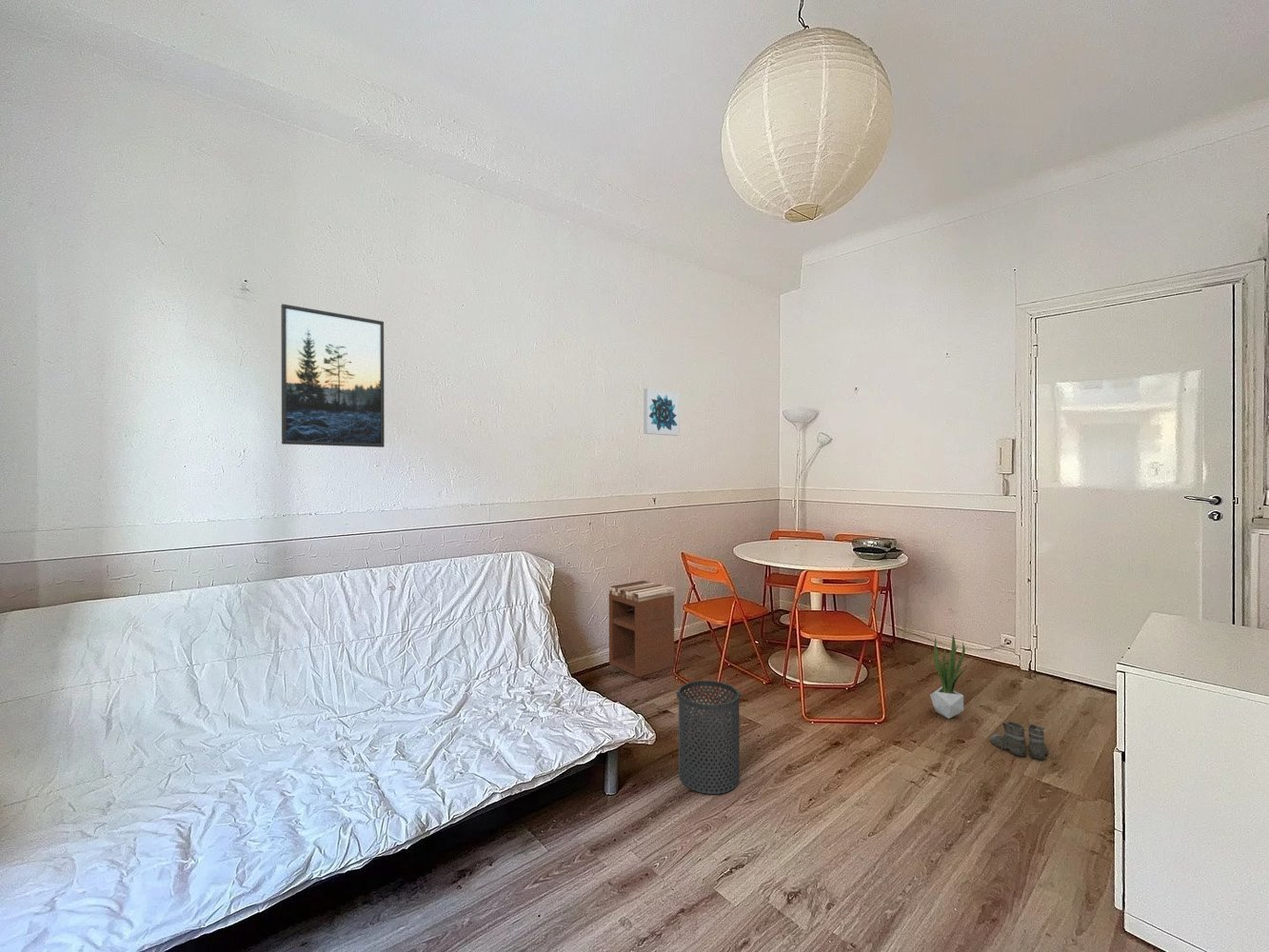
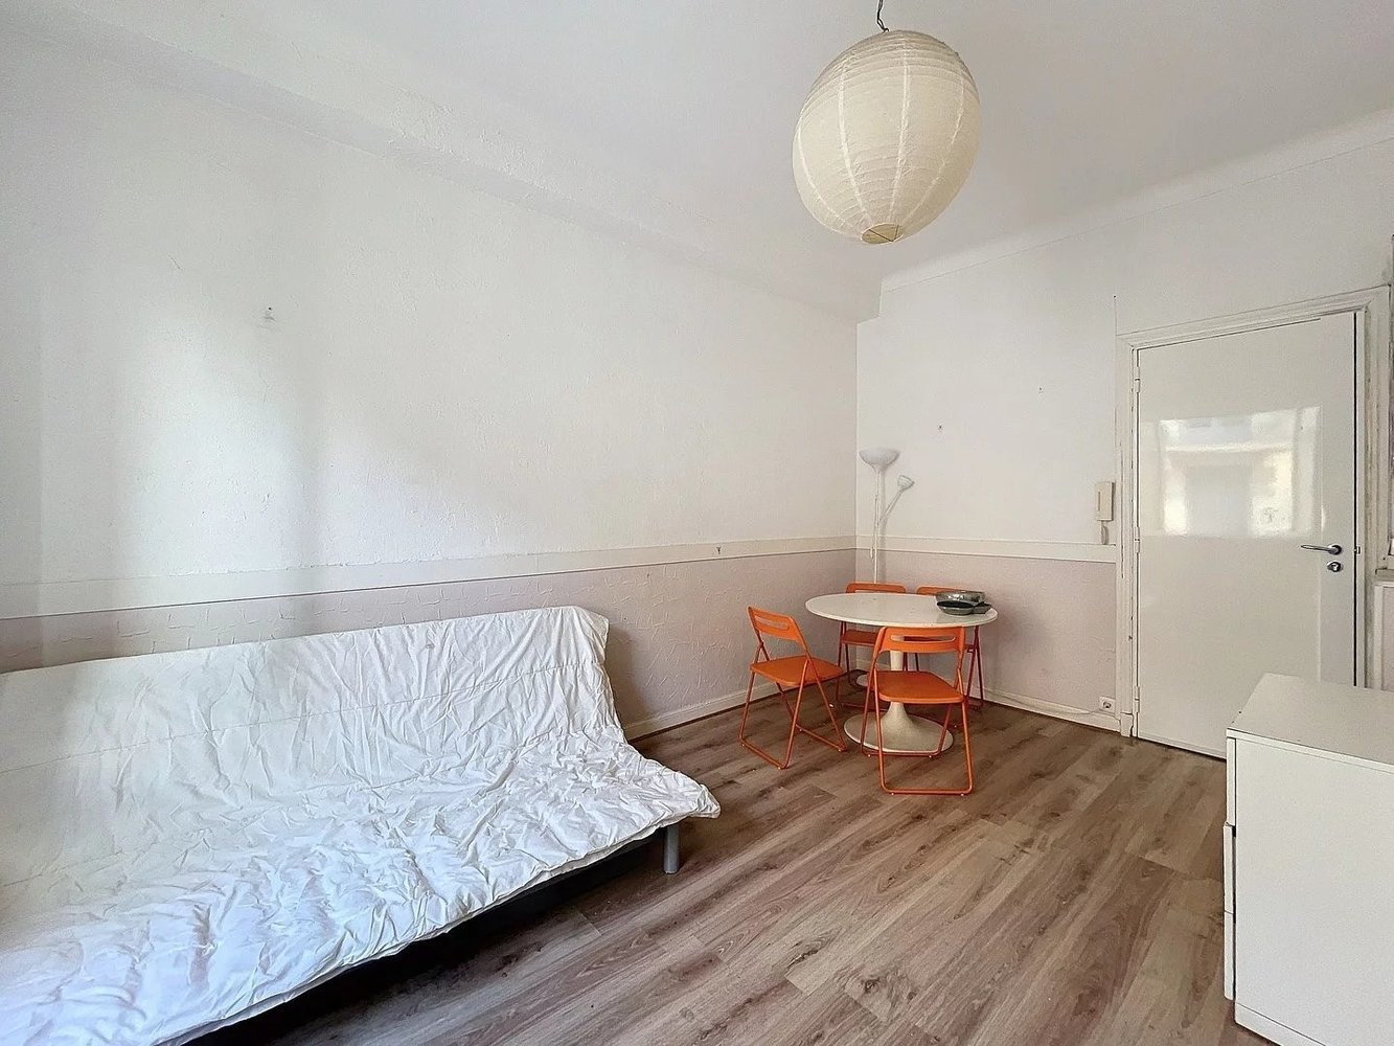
- trash can (708, 734)
- potted plant (948, 676)
- boots (1023, 736)
- wall art (662, 412)
- nightstand (641, 625)
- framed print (335, 379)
